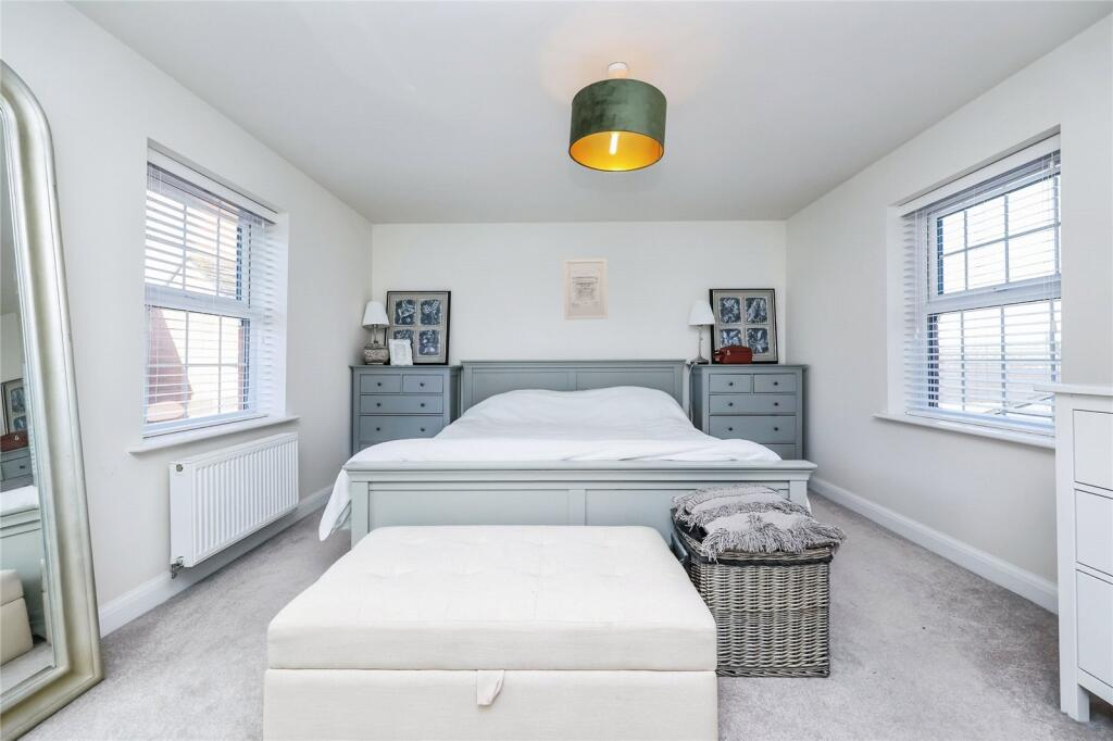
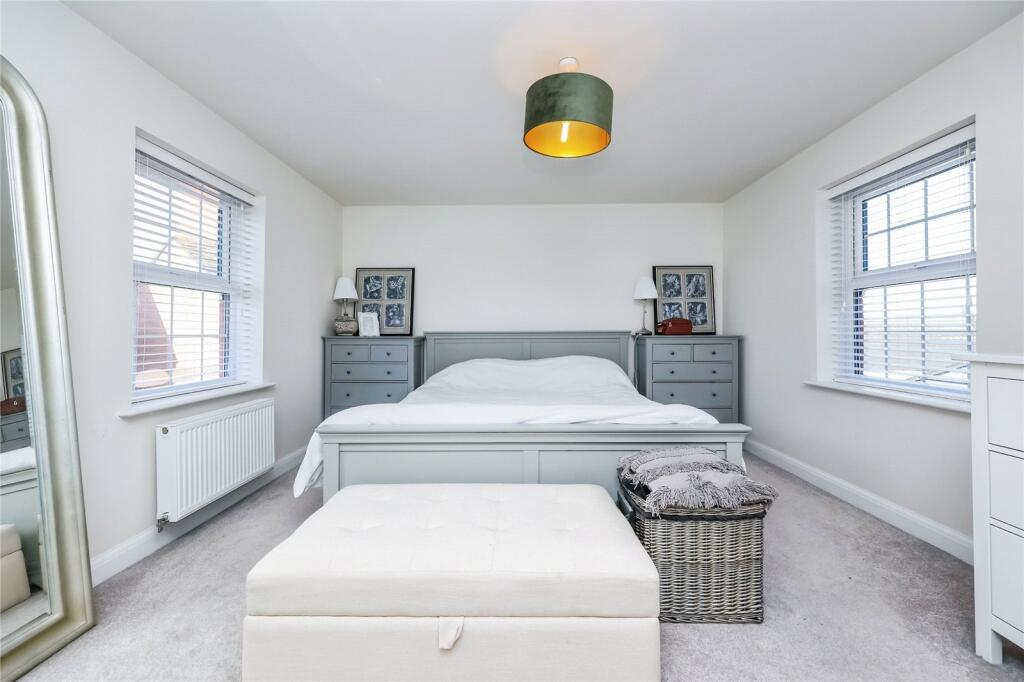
- wall art (585, 289)
